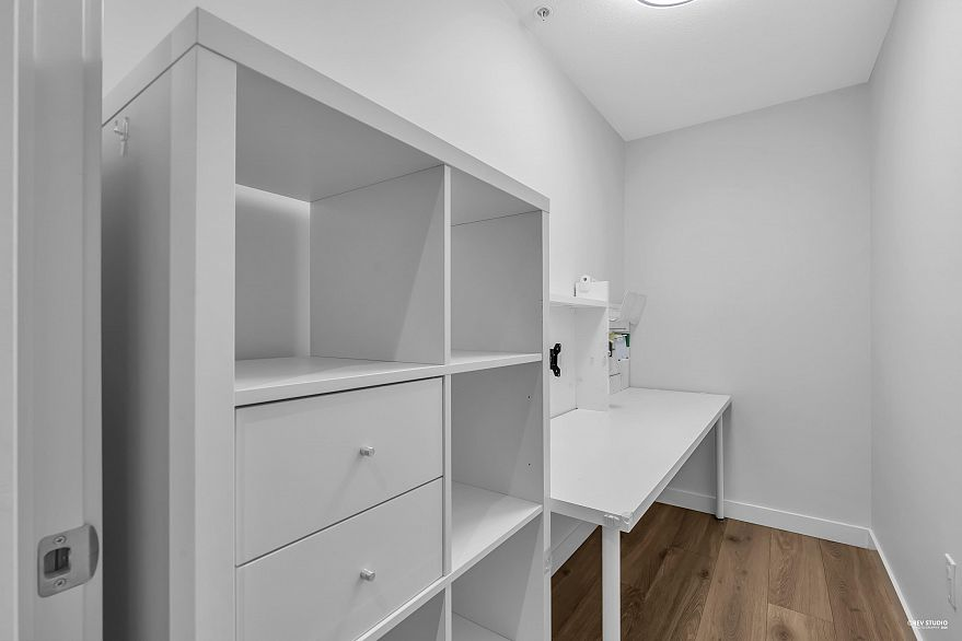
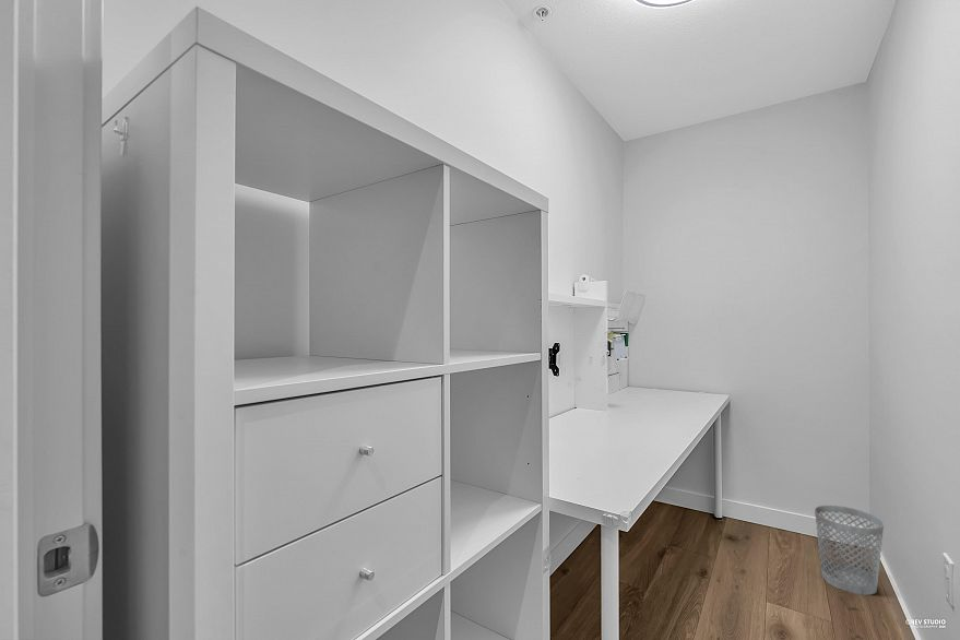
+ wastebasket (848, 548)
